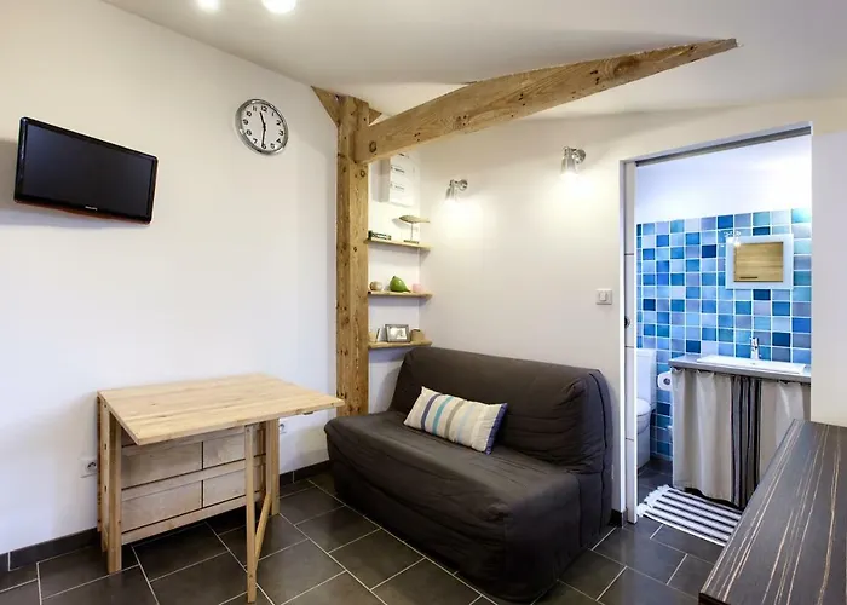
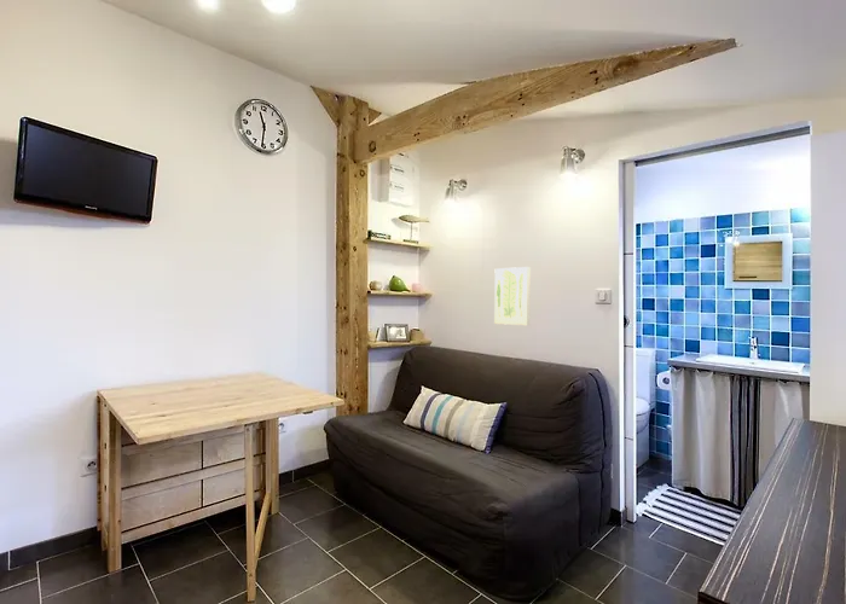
+ wall art (511, 296)
